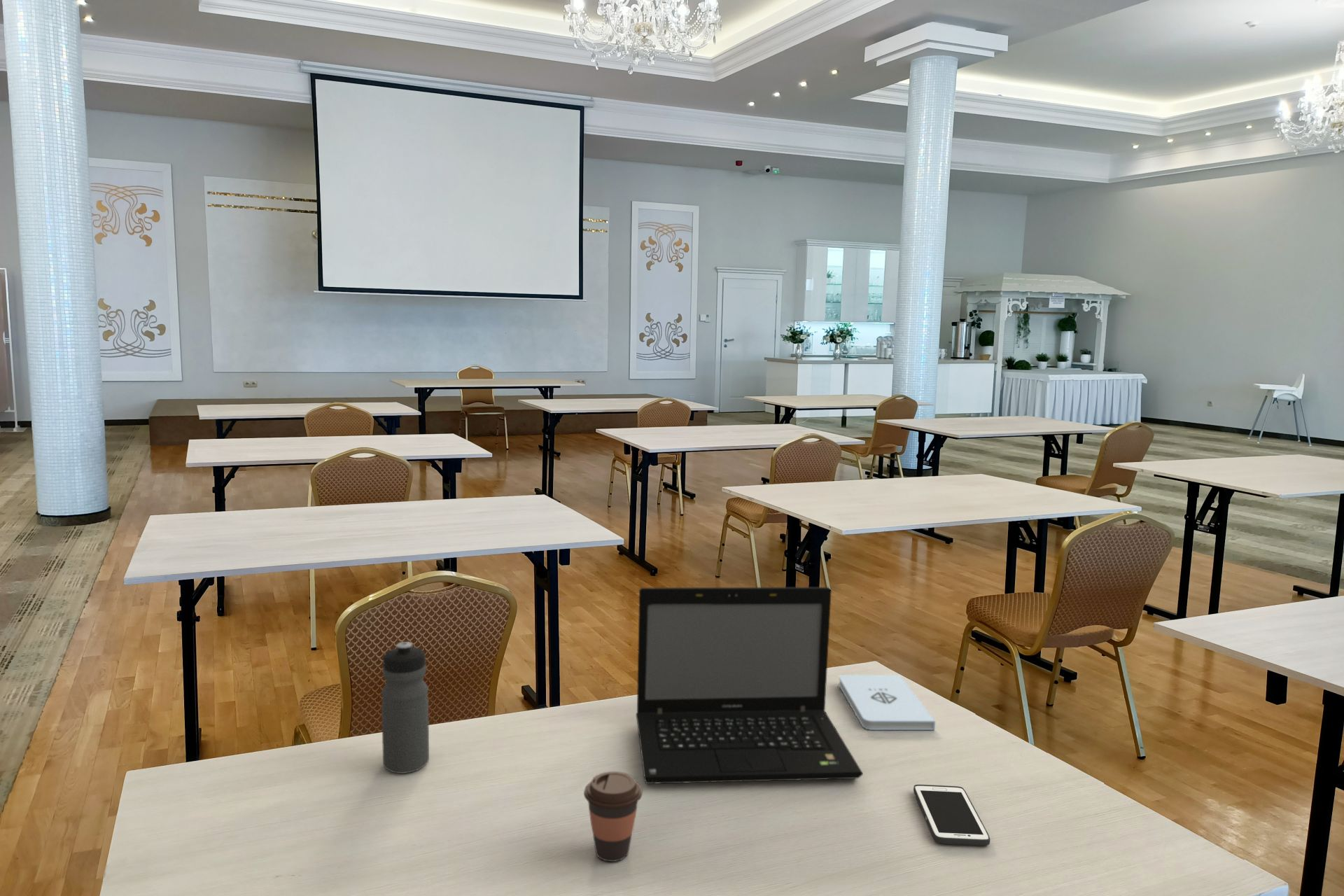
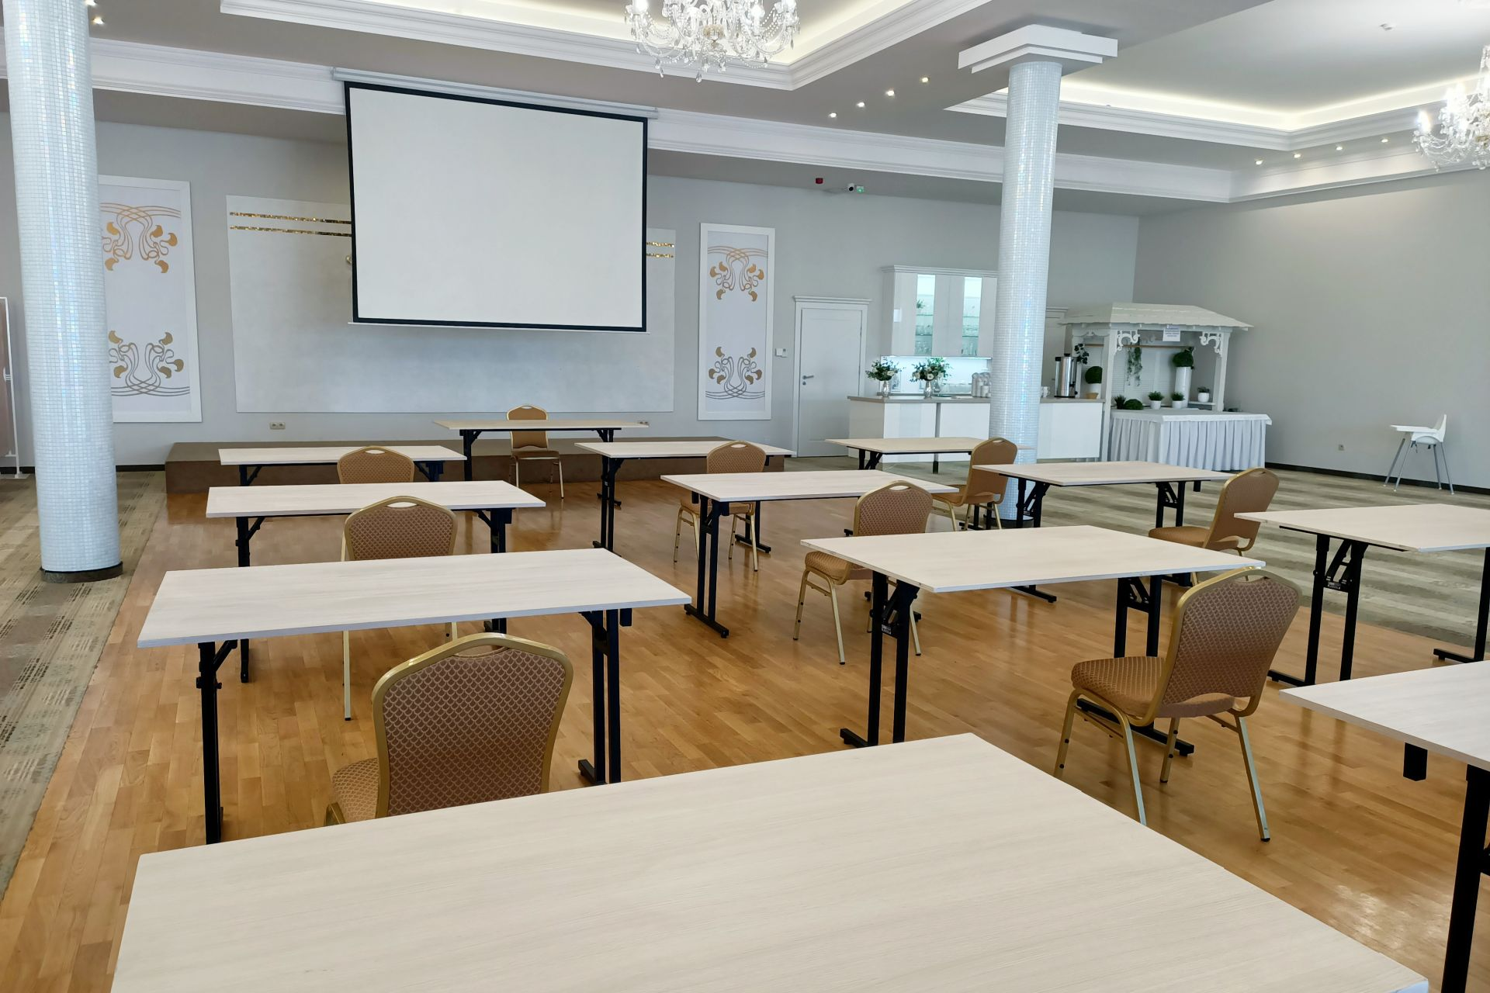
- water bottle (405, 704)
- notepad (883, 700)
- coffee cup (612, 817)
- cell phone (949, 813)
- laptop (744, 680)
